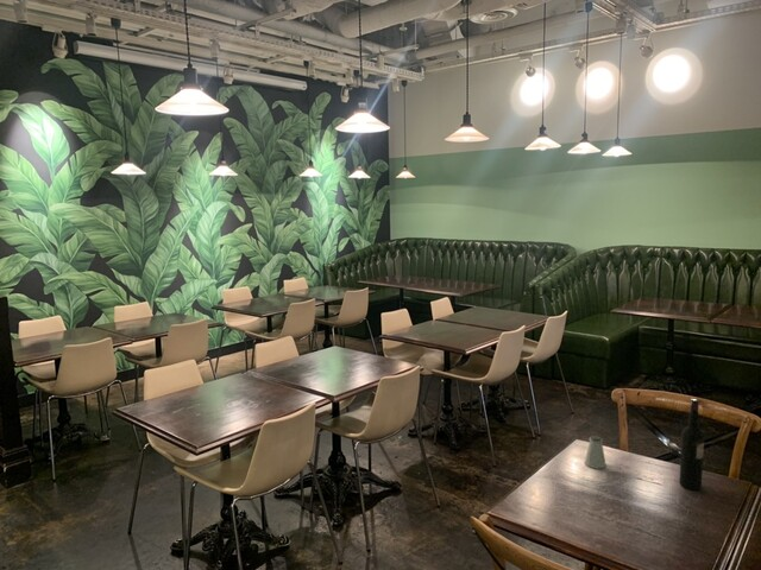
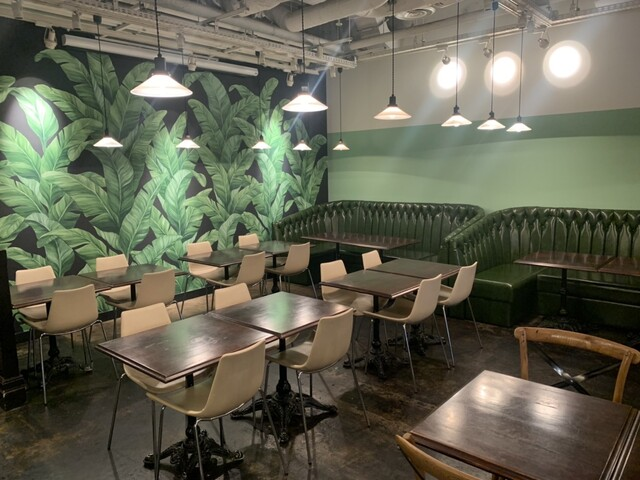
- wine bottle (692, 442)
- saltshaker (595, 450)
